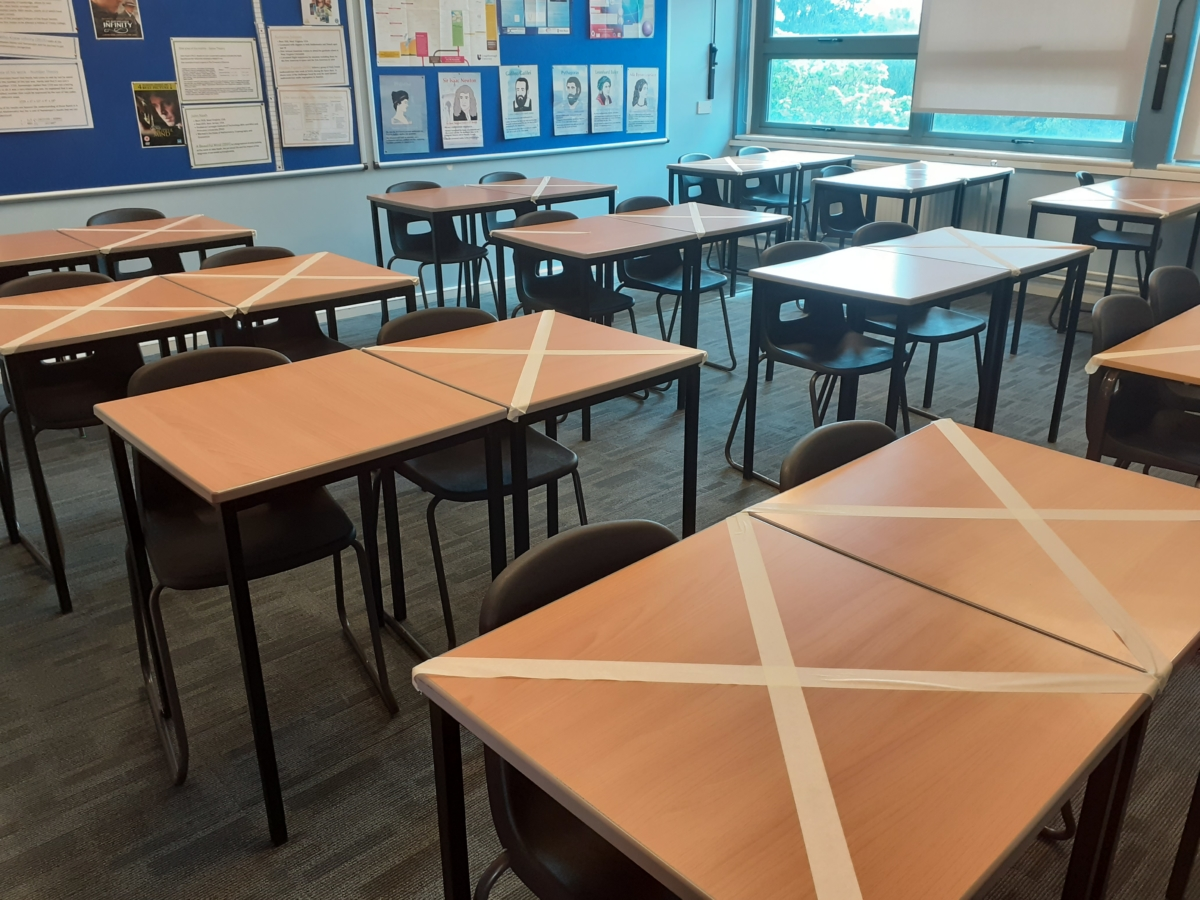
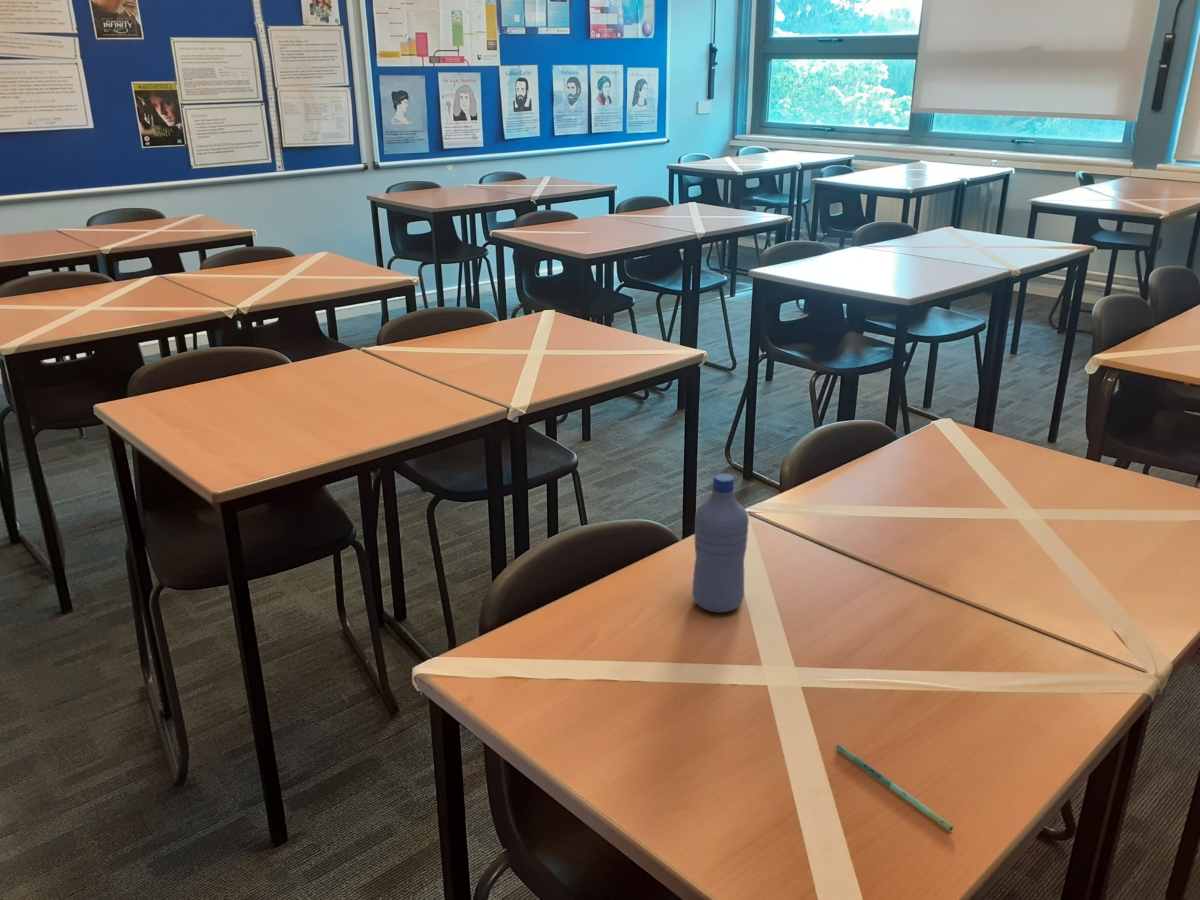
+ water bottle (720, 541)
+ pen (890, 785)
